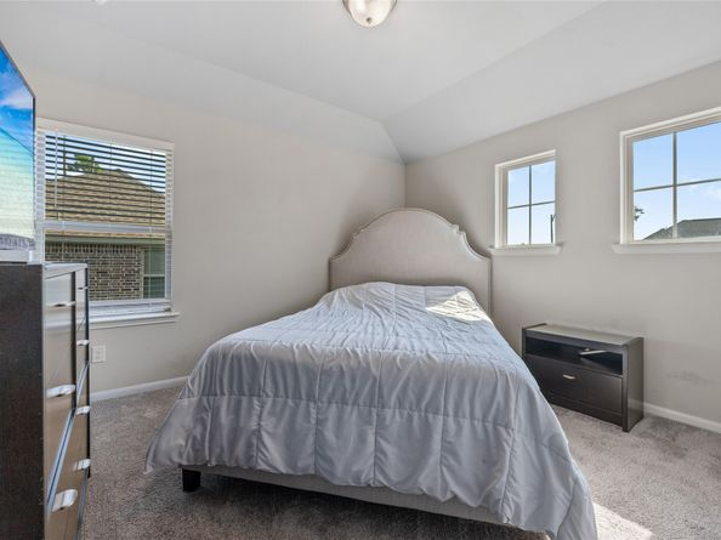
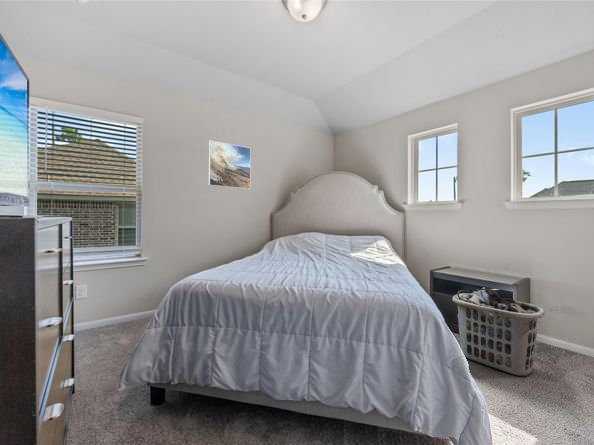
+ clothes hamper (494, 326)
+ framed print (230, 165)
